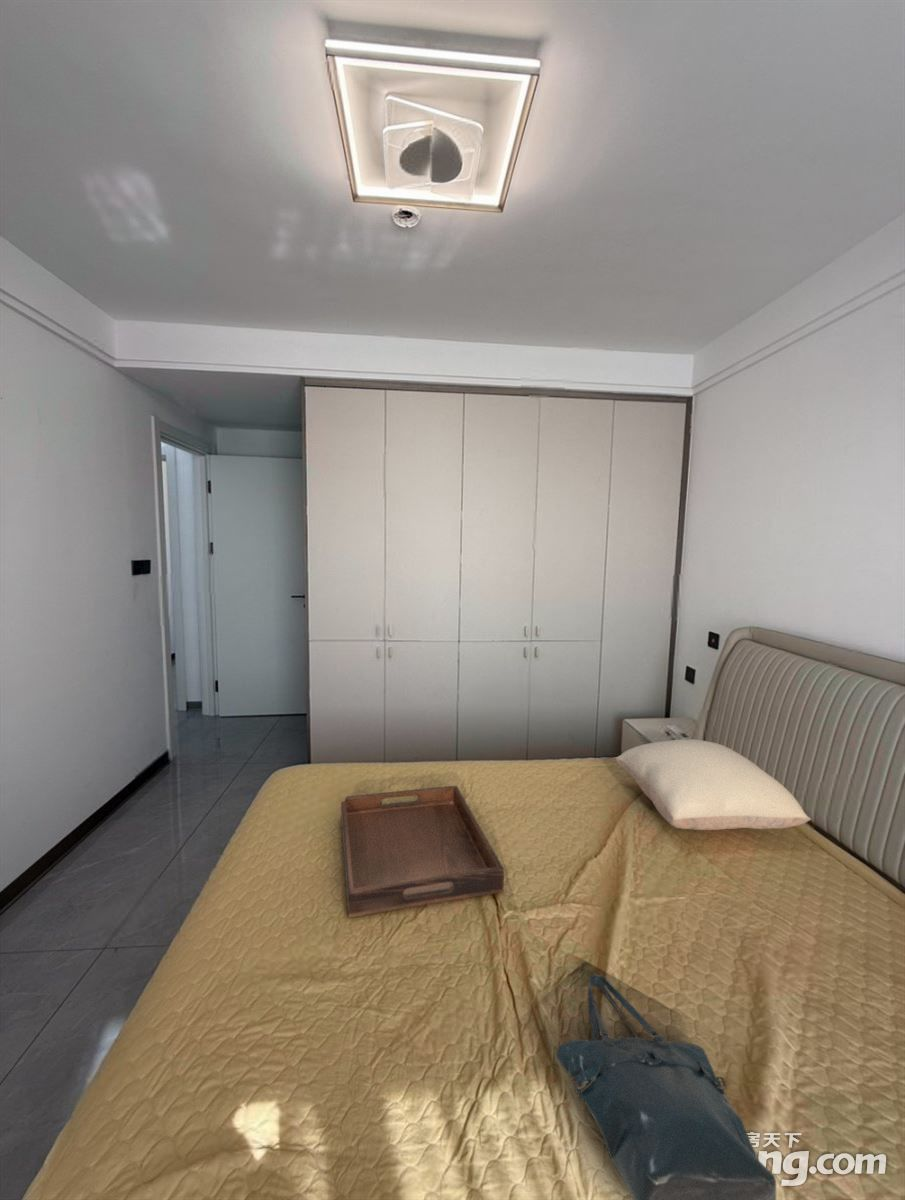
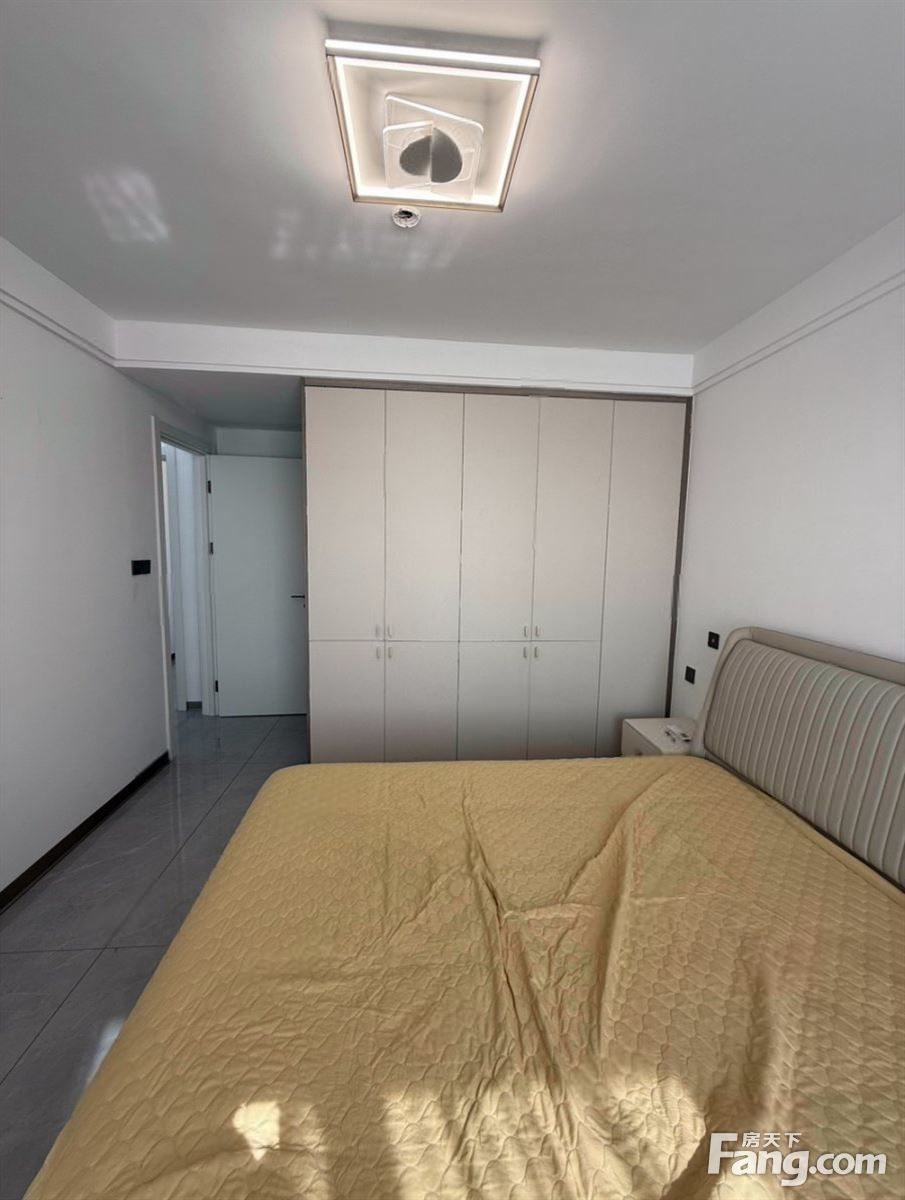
- pillow (702, 781)
- tote bag (639, 1059)
- serving tray (412, 839)
